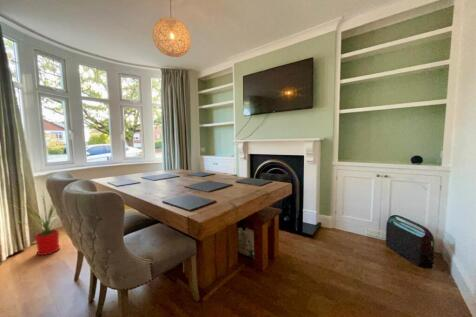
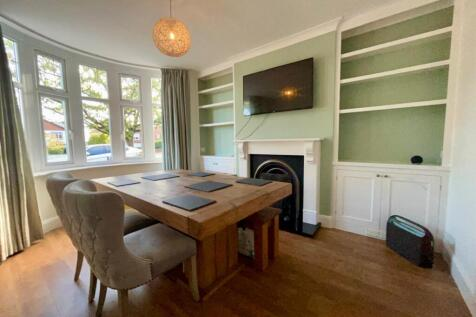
- house plant (45, 221)
